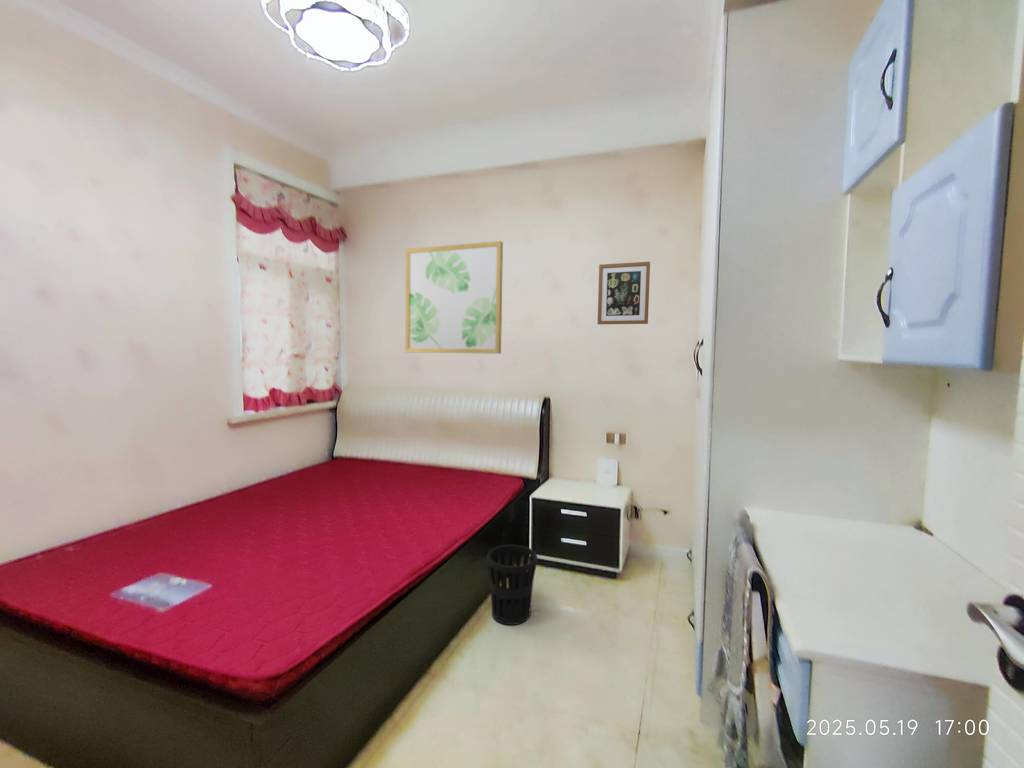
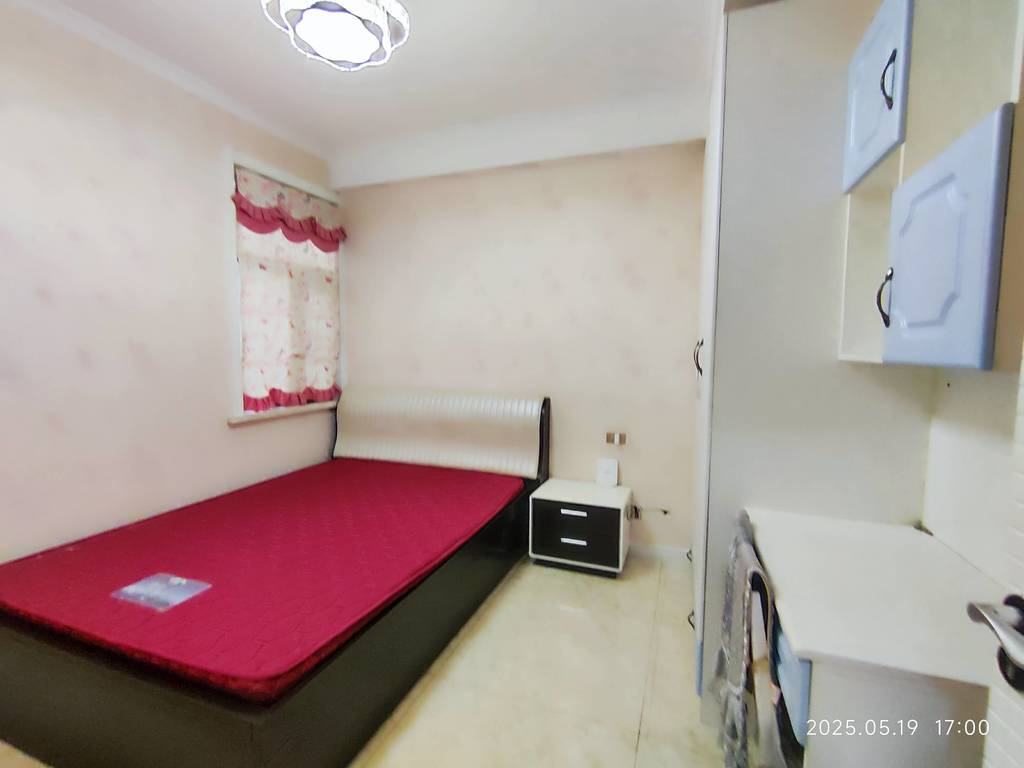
- wall art (451, 299)
- wall art (623, 293)
- wastebasket (511, 584)
